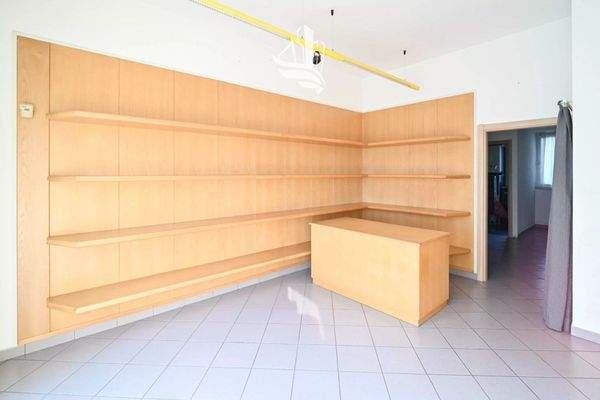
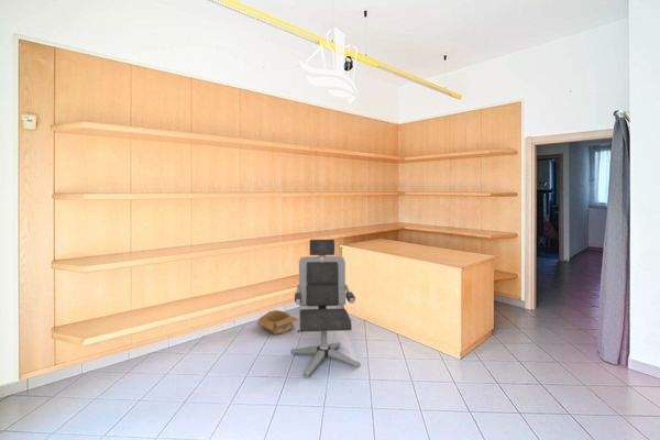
+ cardboard box (275, 322)
+ office chair (323, 301)
